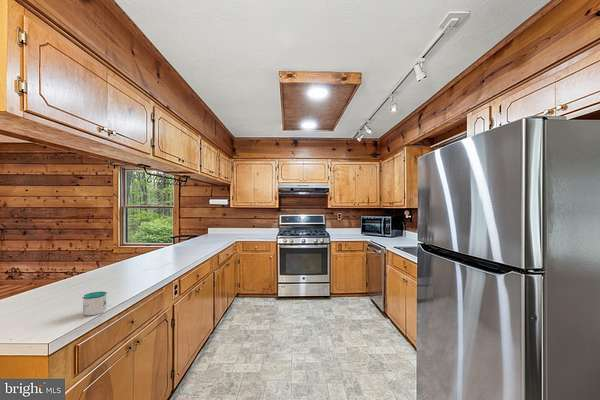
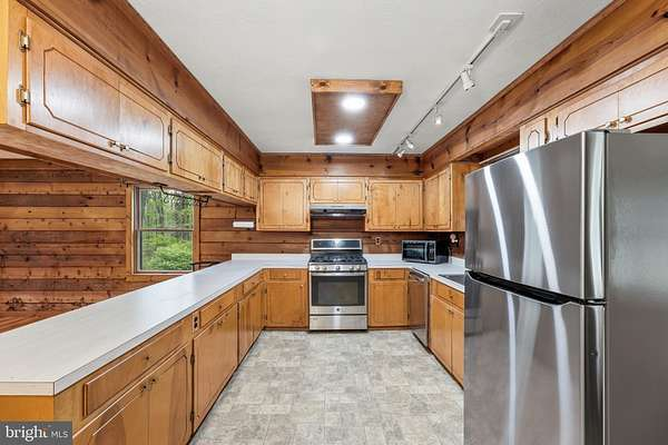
- mug (95, 302)
